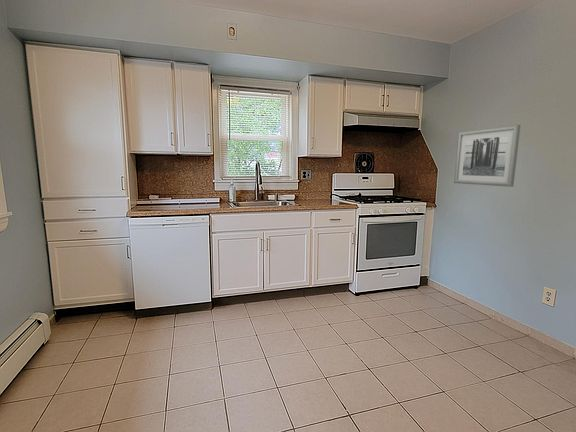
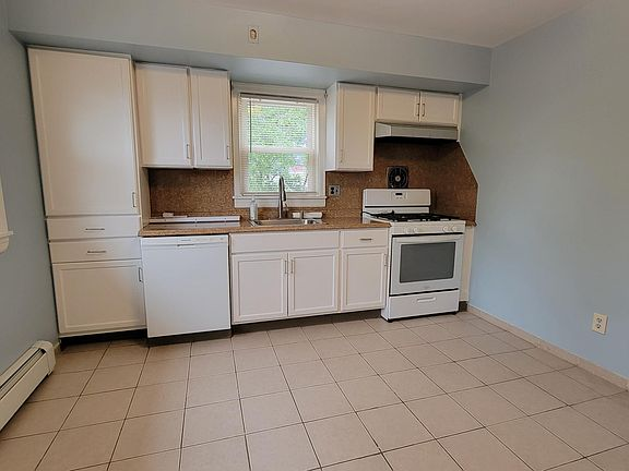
- wall art (483, 157)
